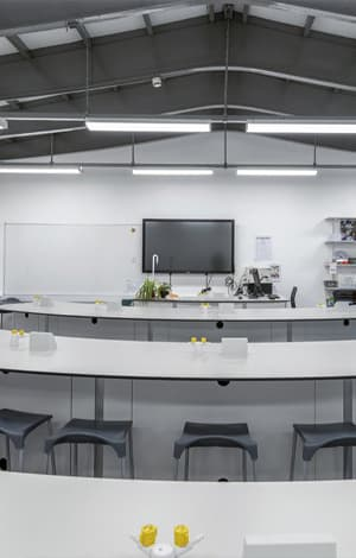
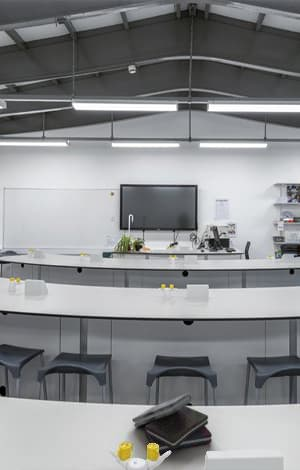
+ book (171, 413)
